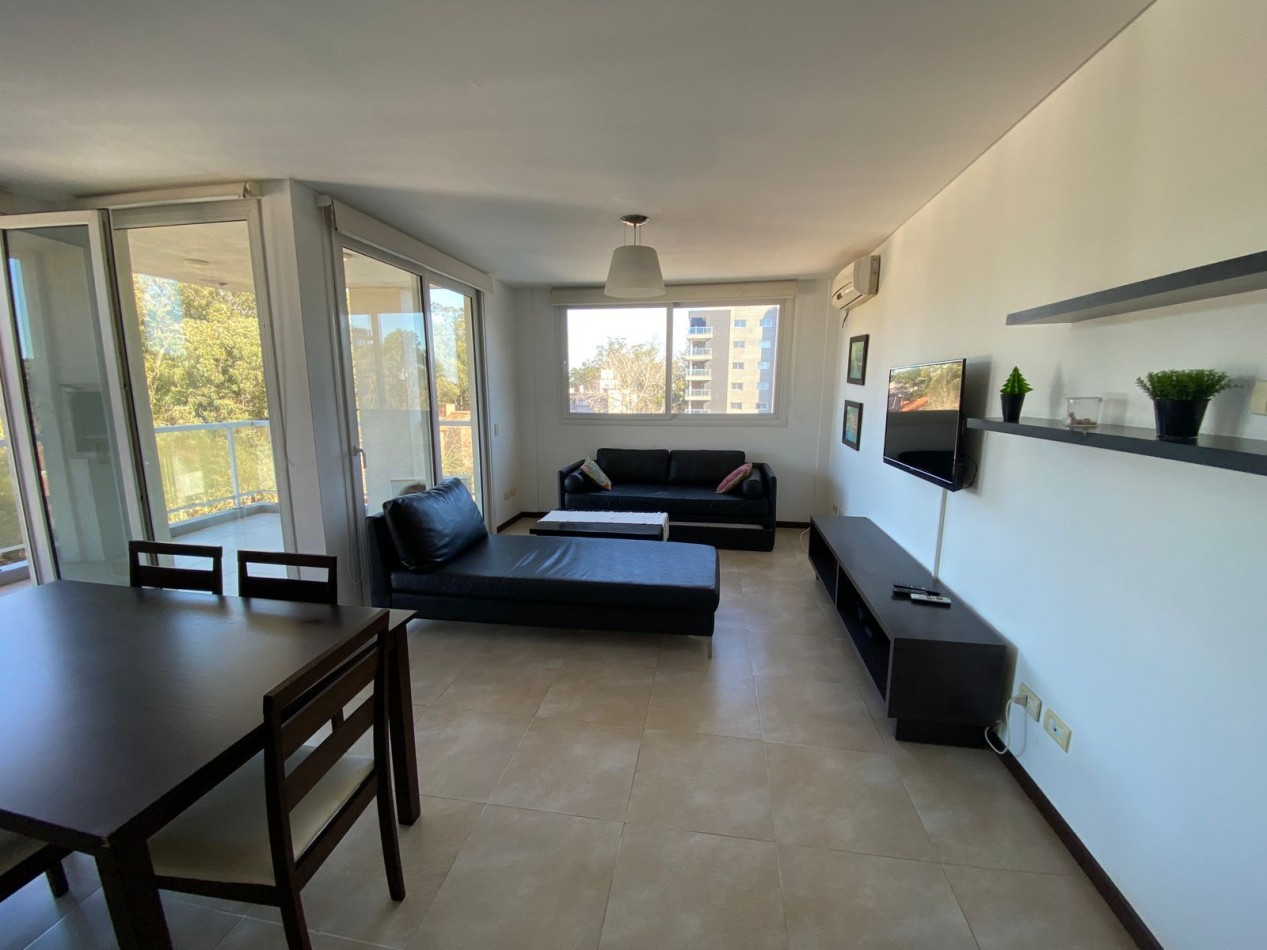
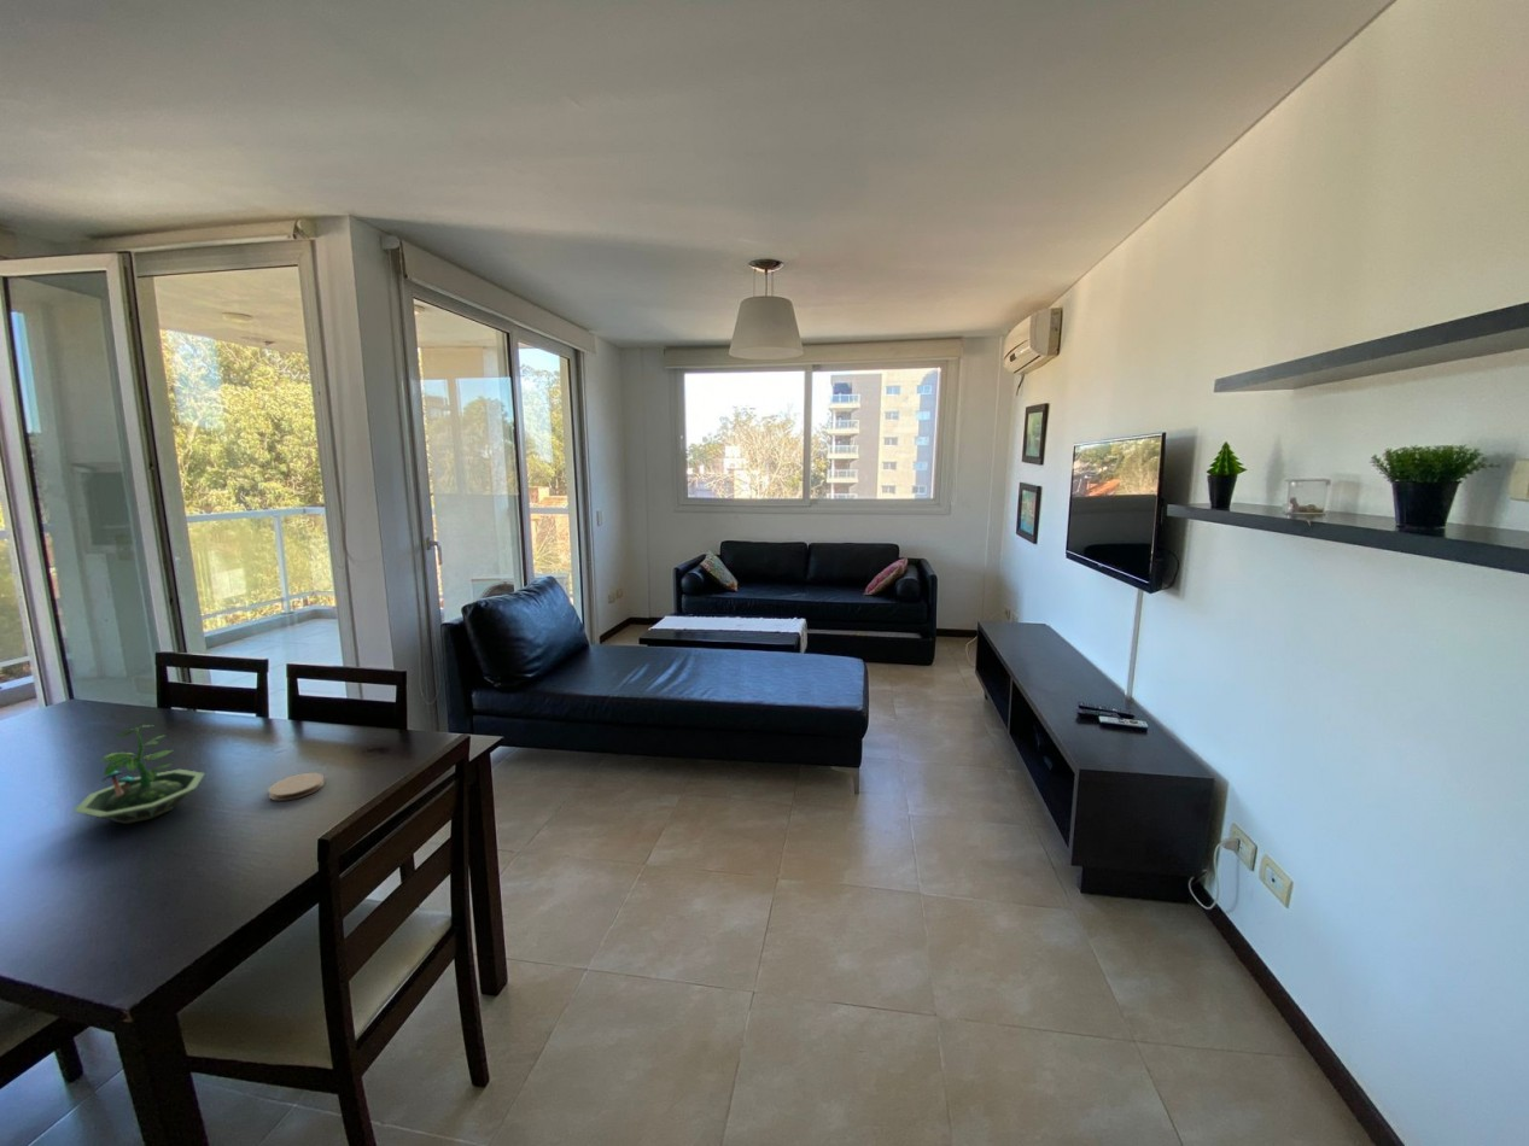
+ coaster (297, 785)
+ terrarium (138, 741)
